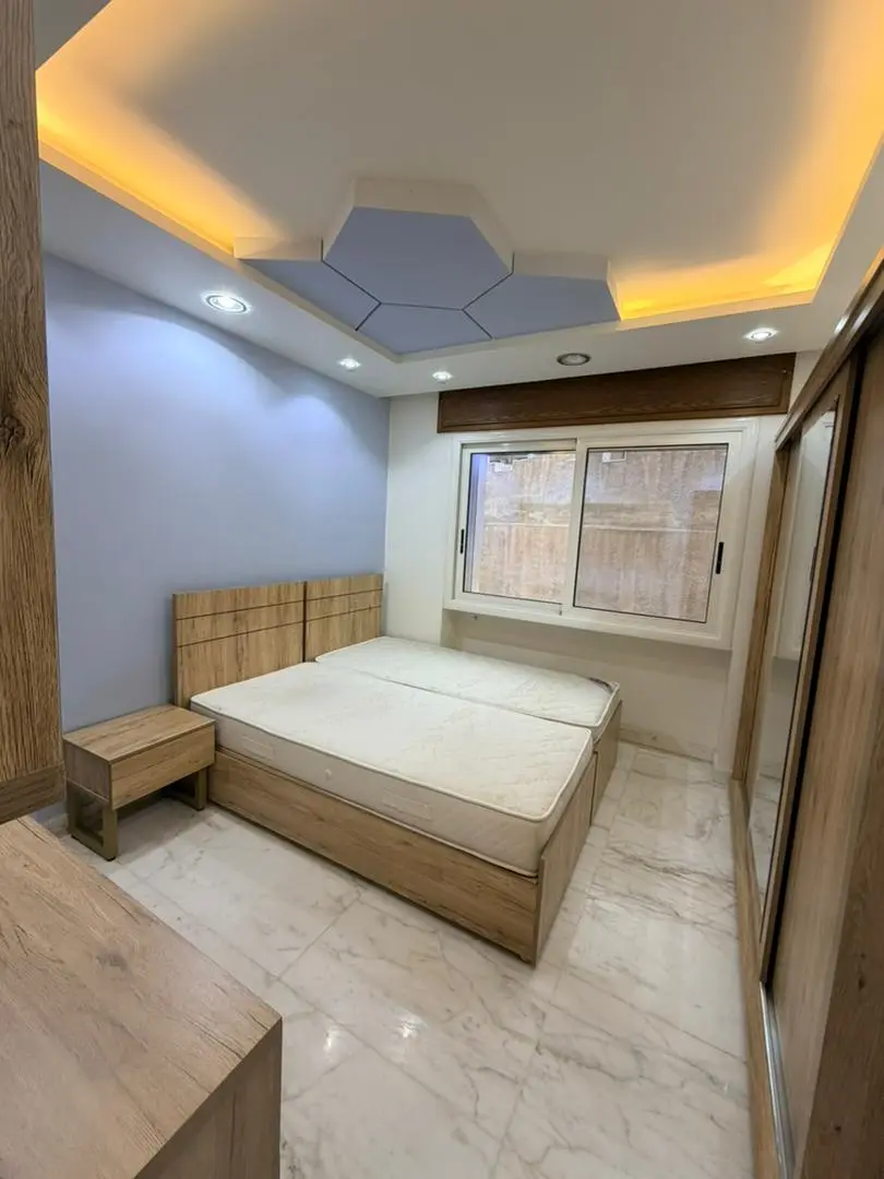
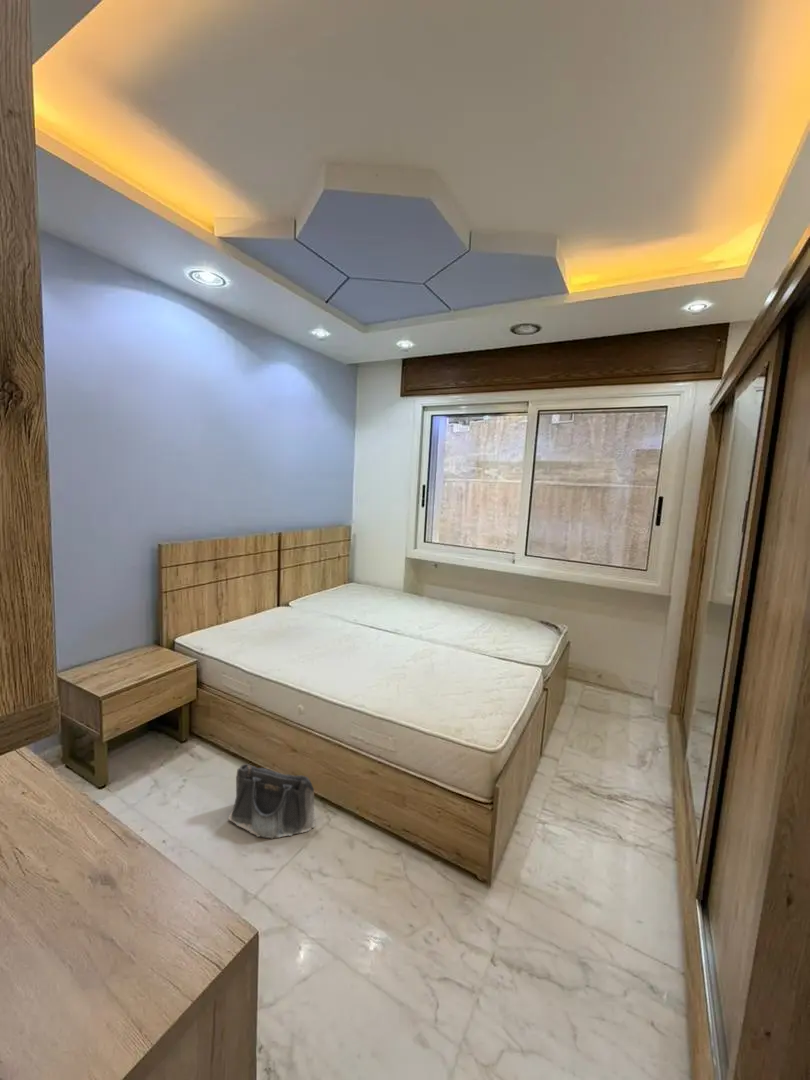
+ saddlebag (275, 793)
